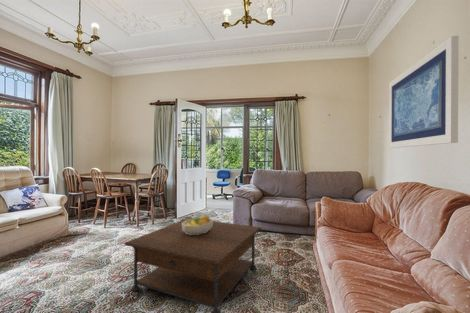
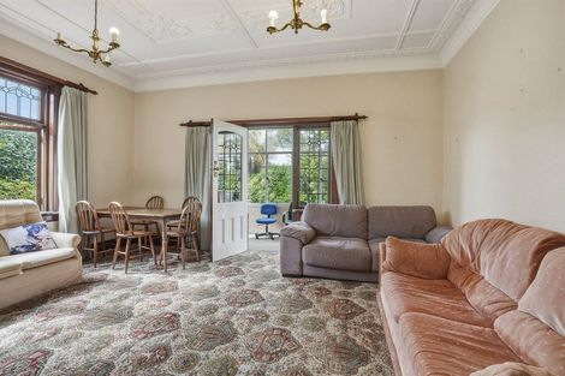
- wall art (415, 105)
- fruit bowl (197, 223)
- coffee table (199, 255)
